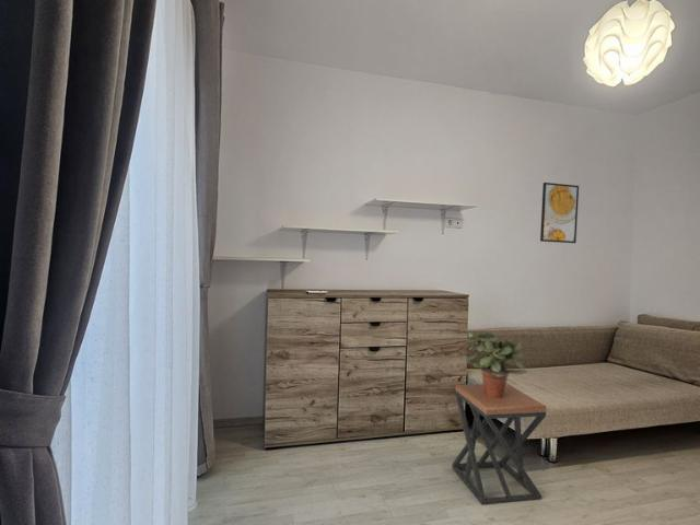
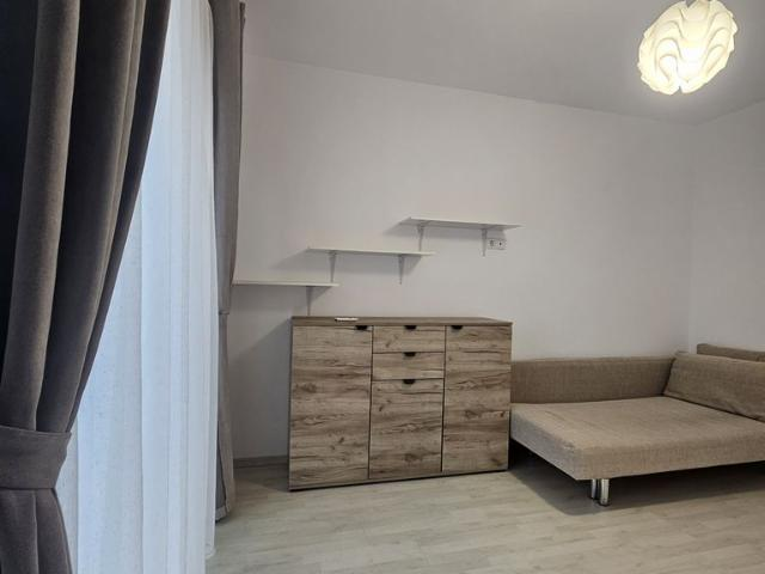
- stool (495, 439)
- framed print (559, 213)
- potted plant (495, 363)
